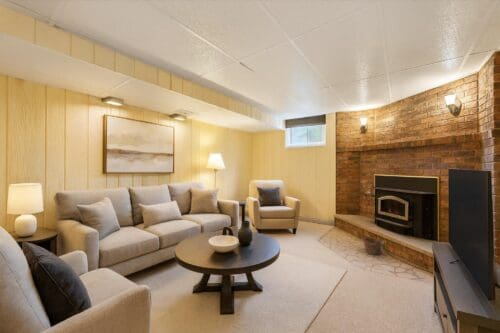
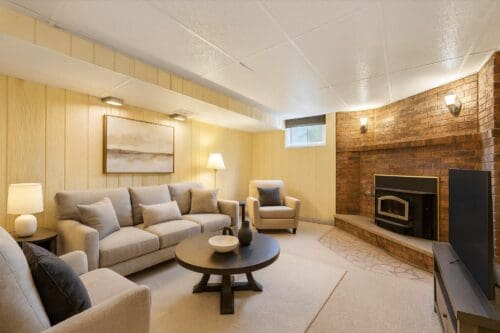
- clay pot (373, 243)
